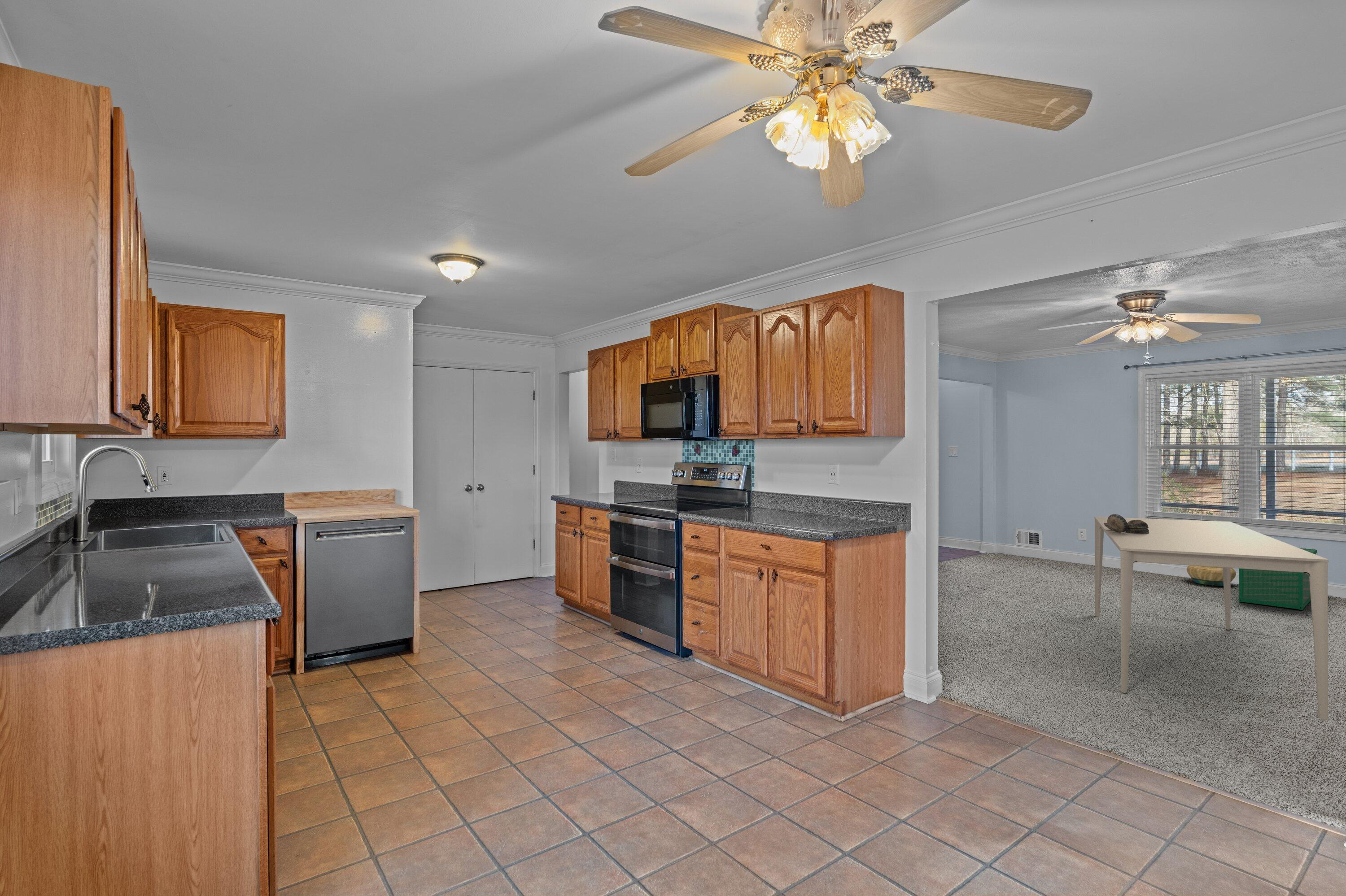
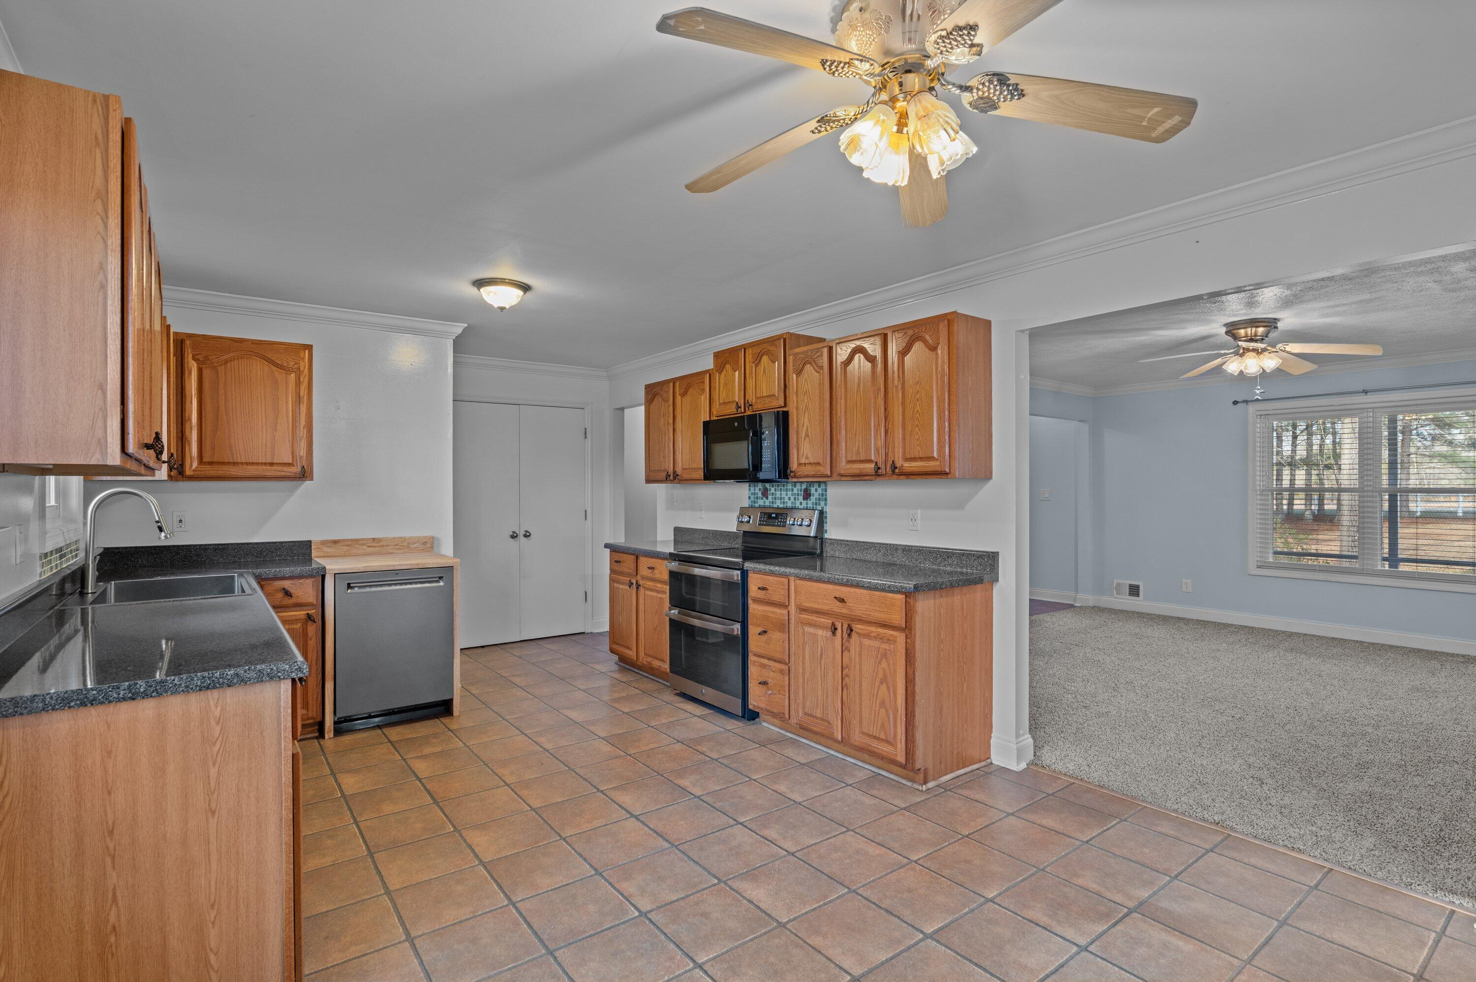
- basket (1211, 573)
- decorative bowl (1125, 522)
- storage bin (1279, 574)
- dining table (1189, 565)
